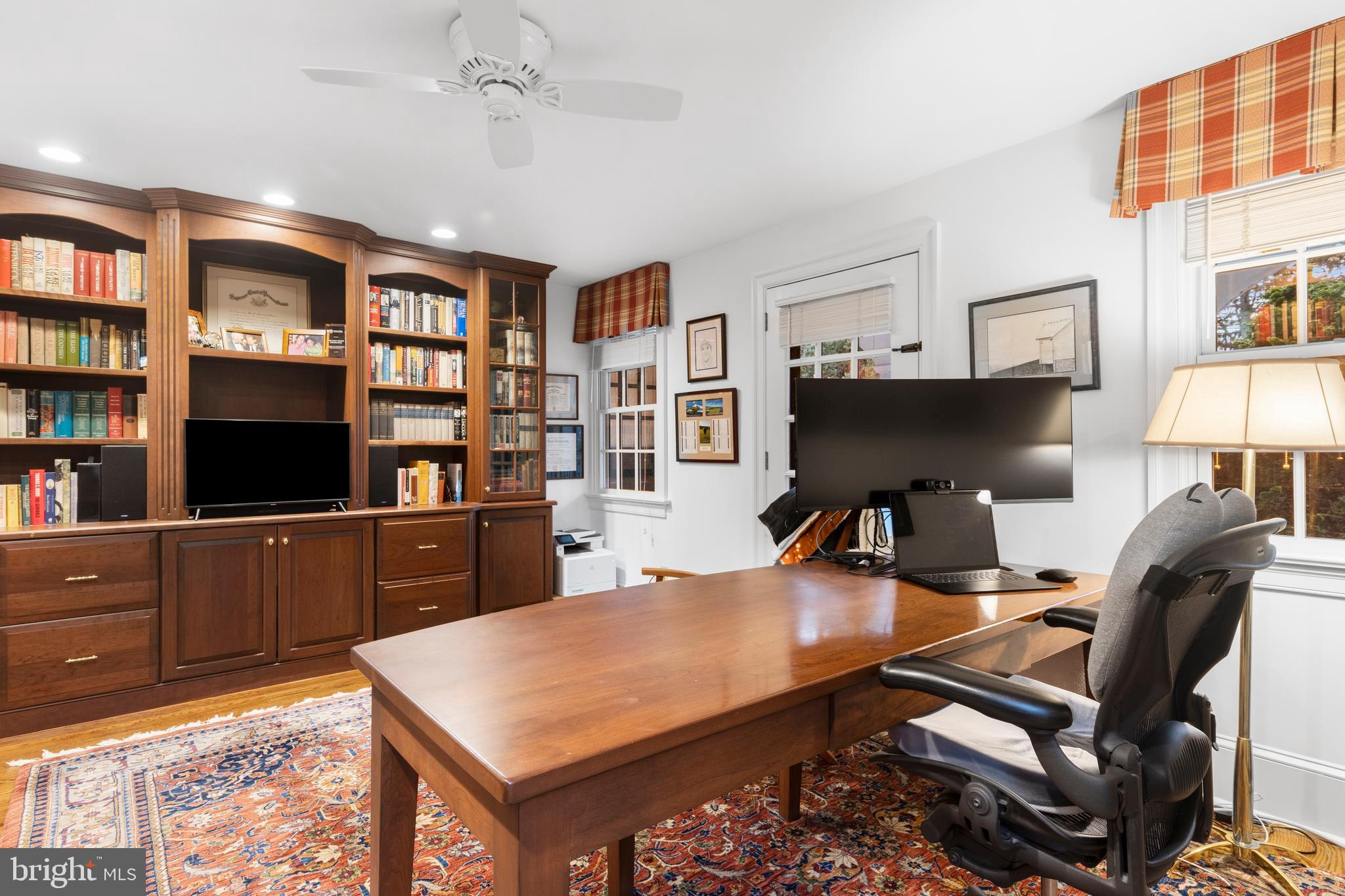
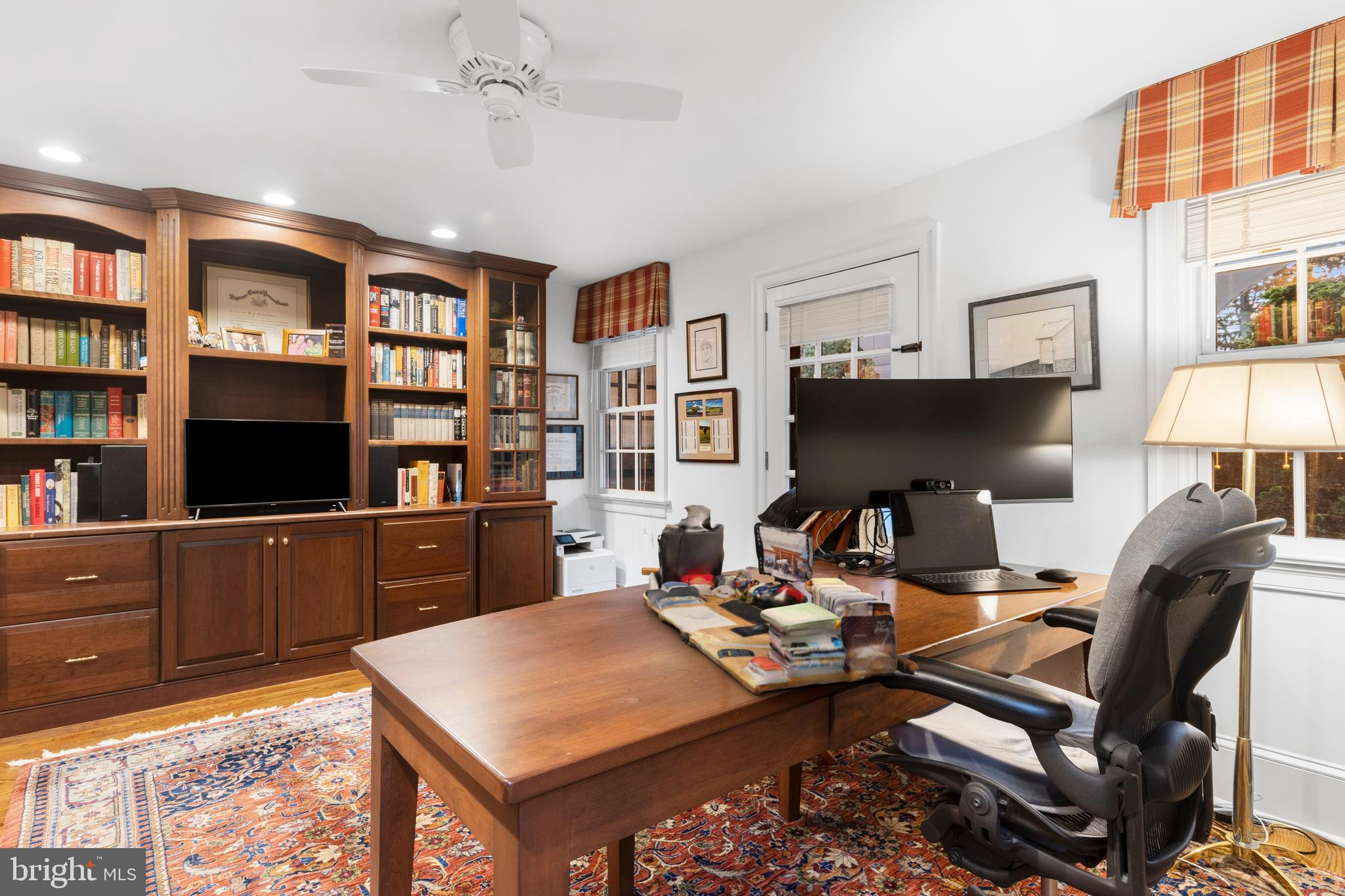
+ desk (750, 575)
